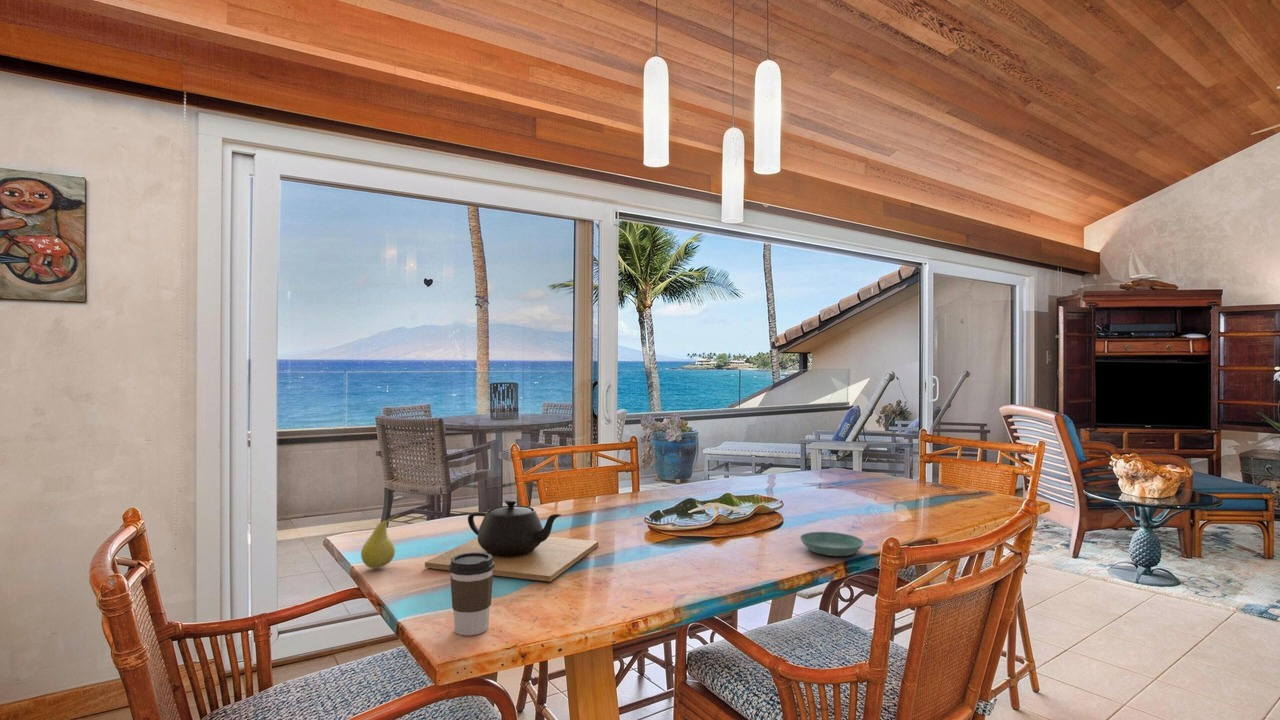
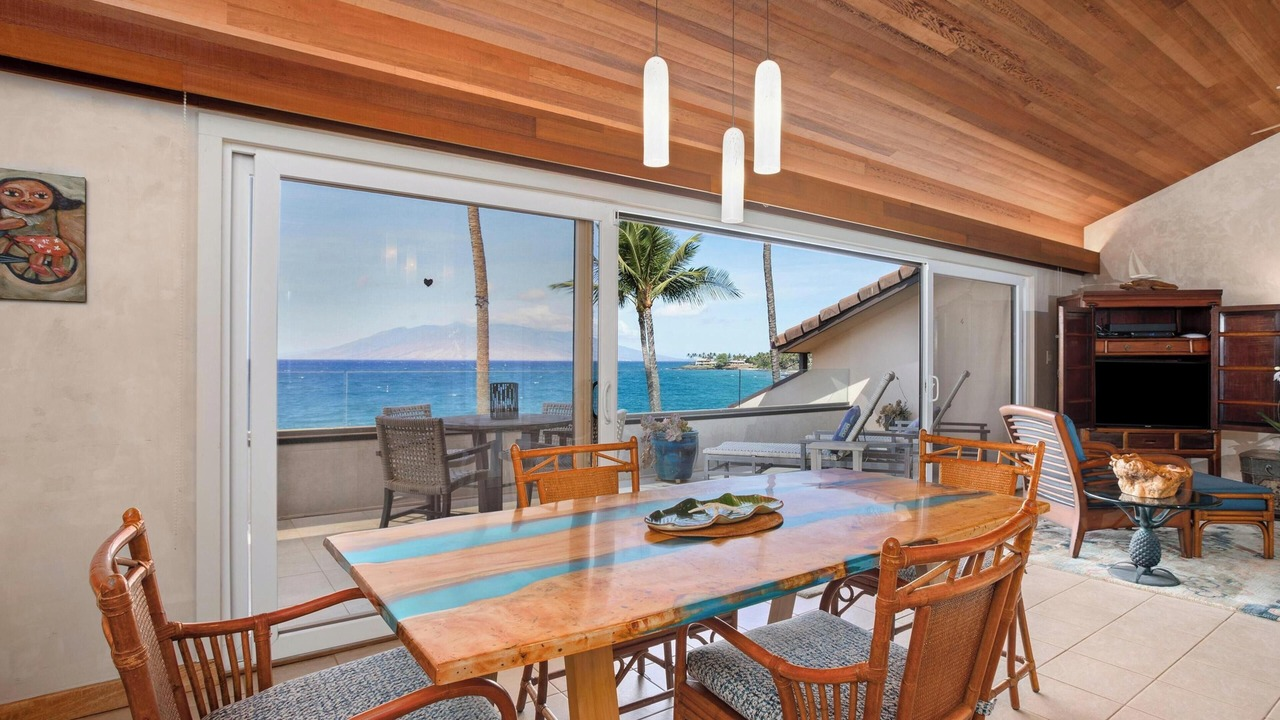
- coffee cup (471, 593)
- fruit (380, 540)
- teapot (516, 528)
- saucer (831, 544)
